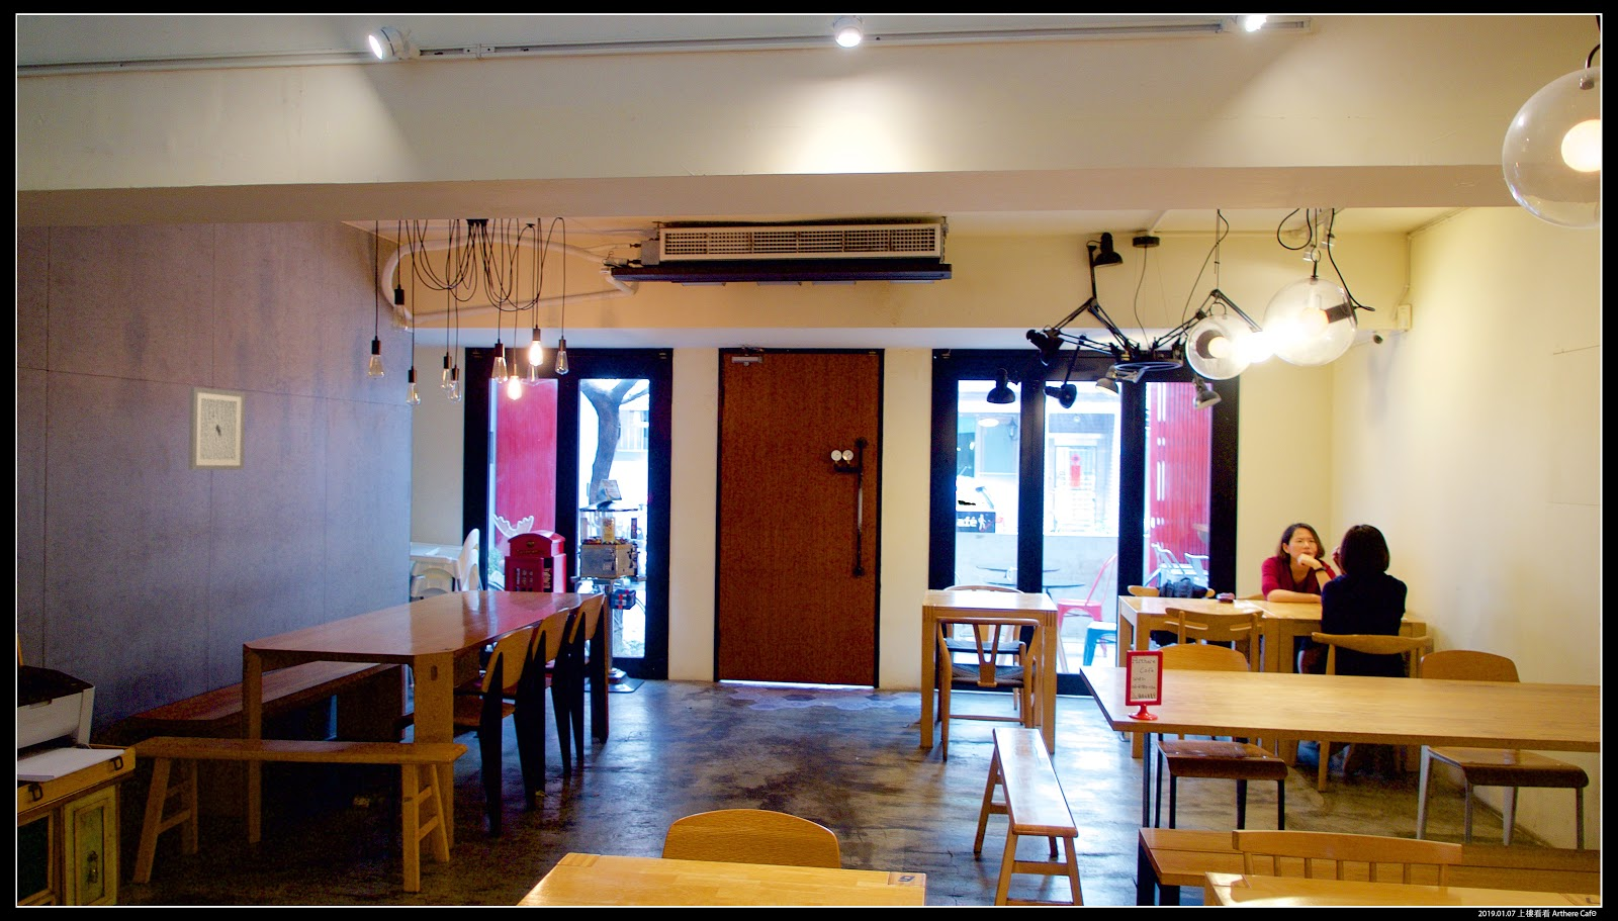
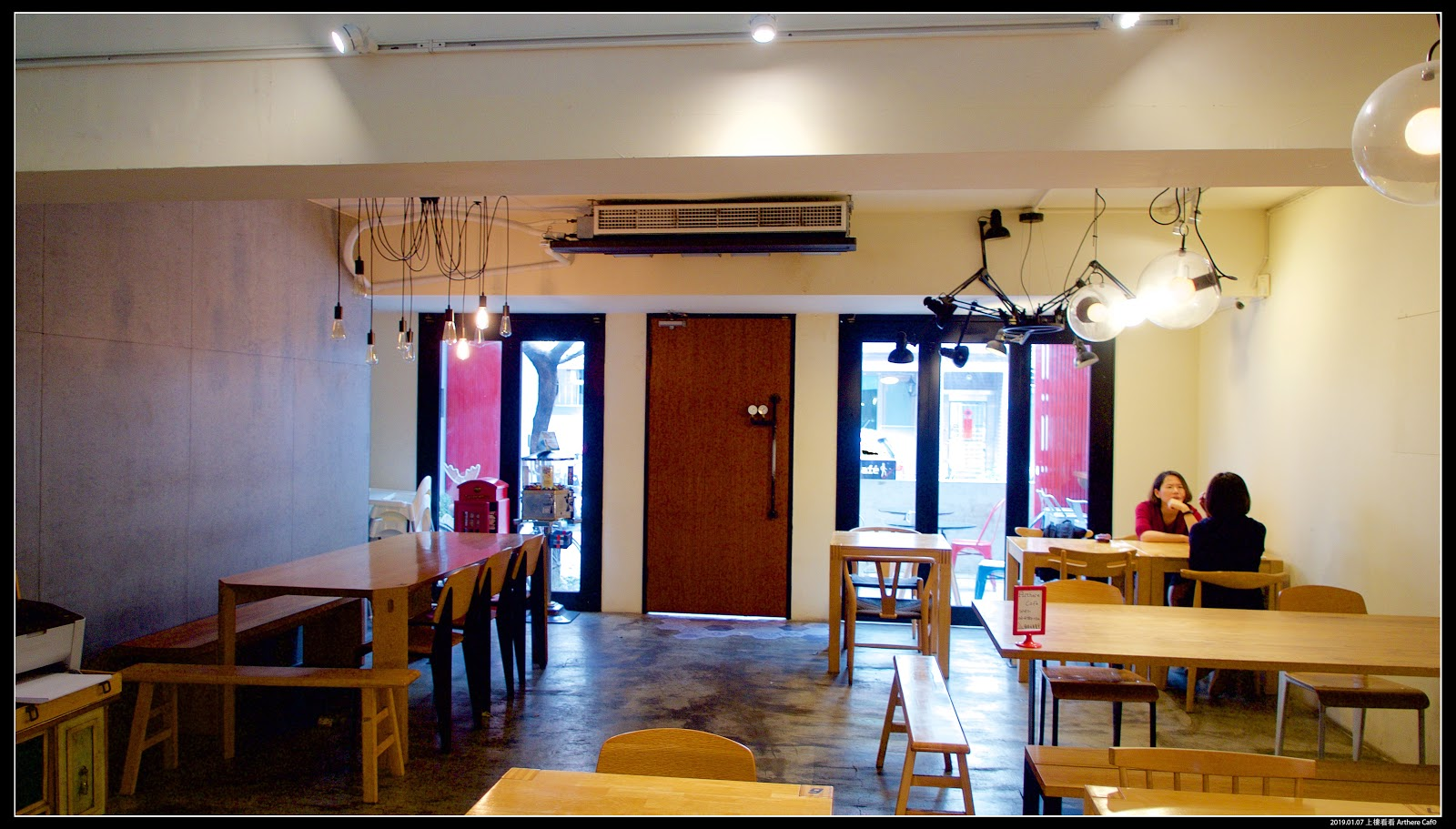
- wall art (218, 430)
